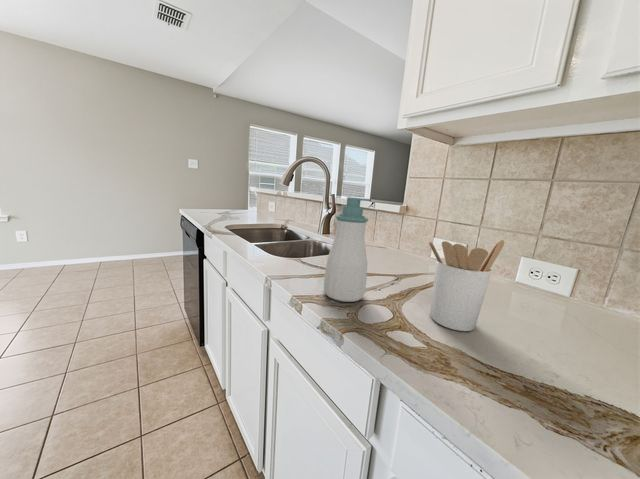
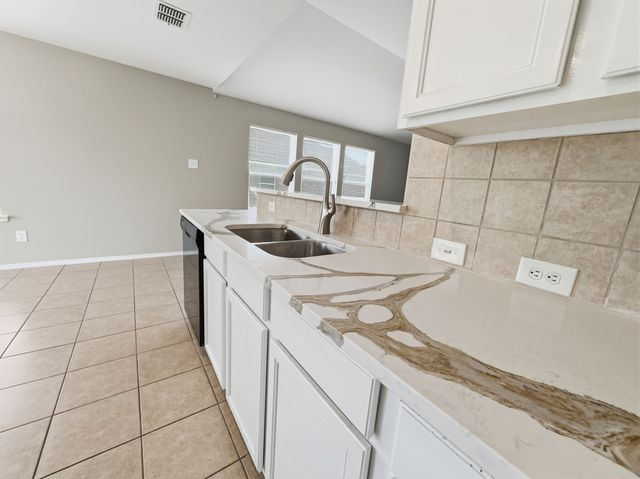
- utensil holder (459, 282)
- soap bottle (348, 247)
